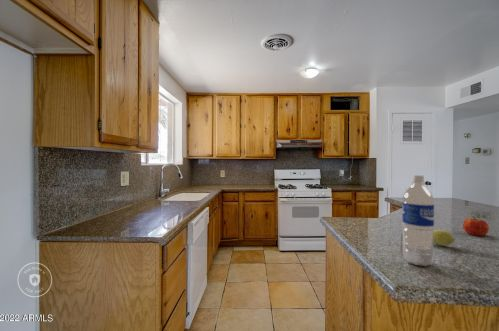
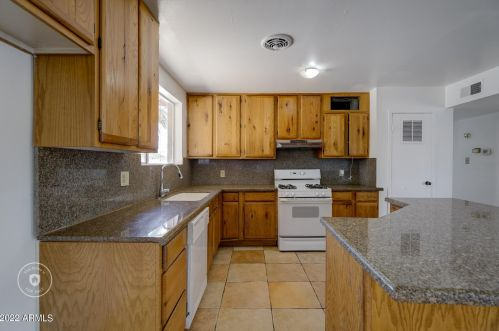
- fruit (439, 237)
- fruit (475, 225)
- water bottle (417, 218)
